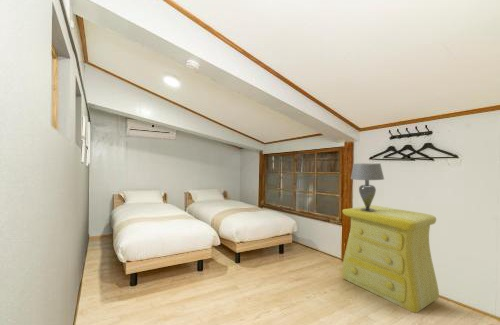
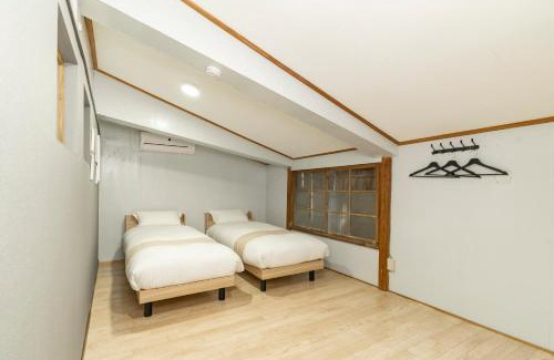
- table lamp (368, 186)
- dresser (387, 249)
